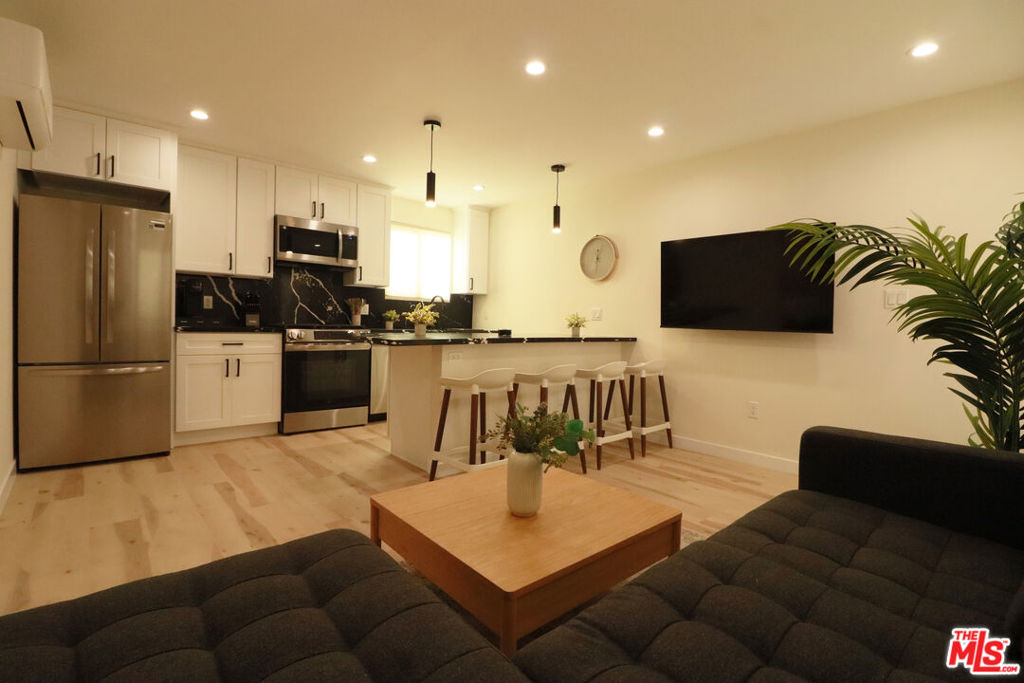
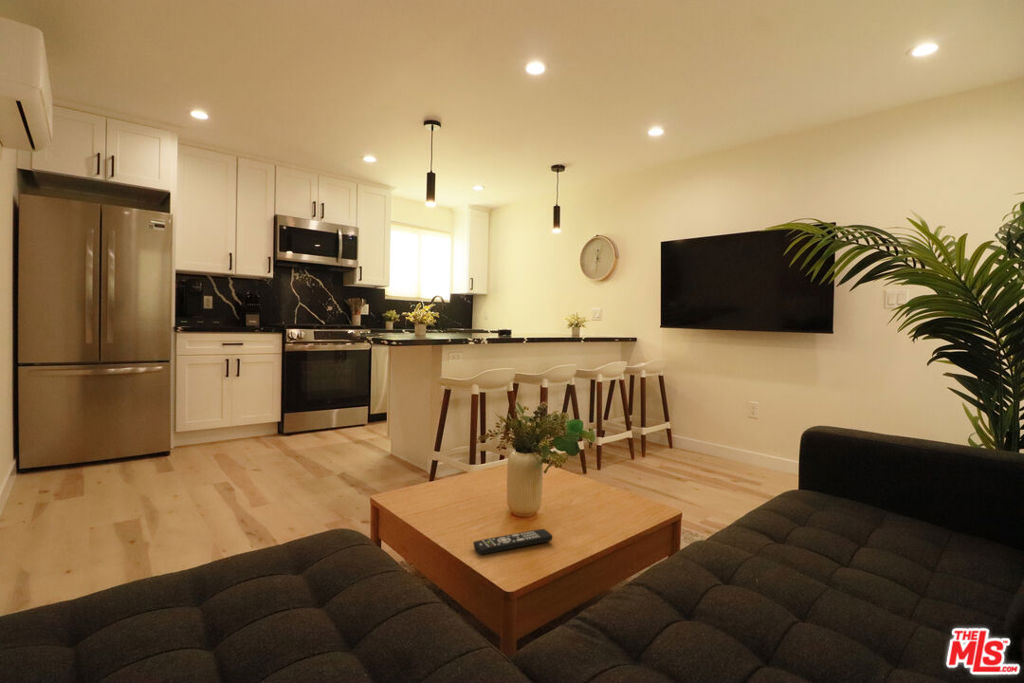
+ remote control (513, 541)
